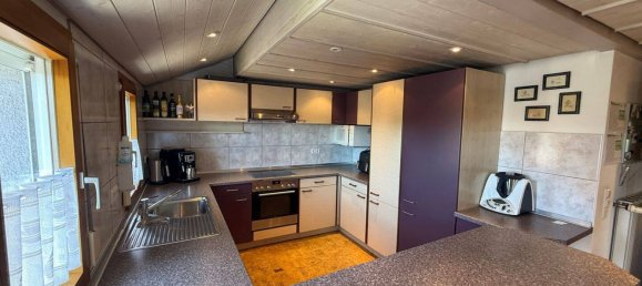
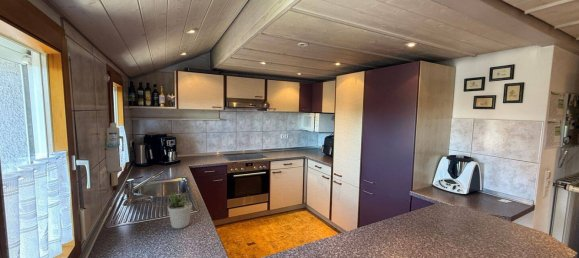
+ potted plant (179, 207)
